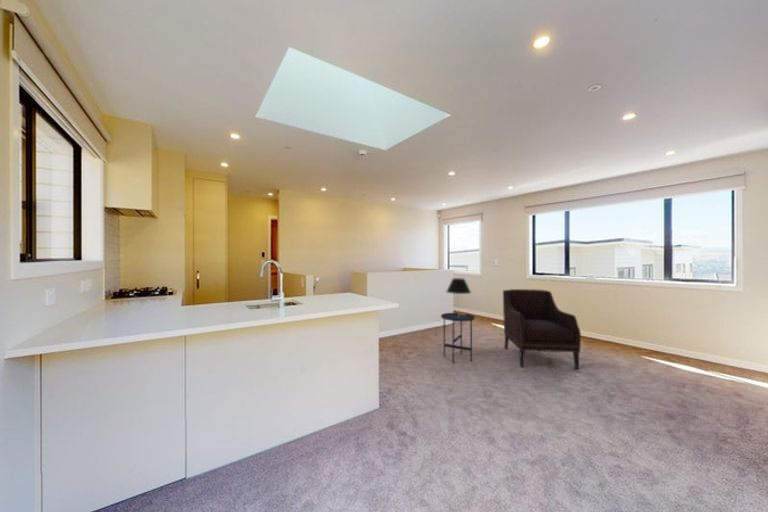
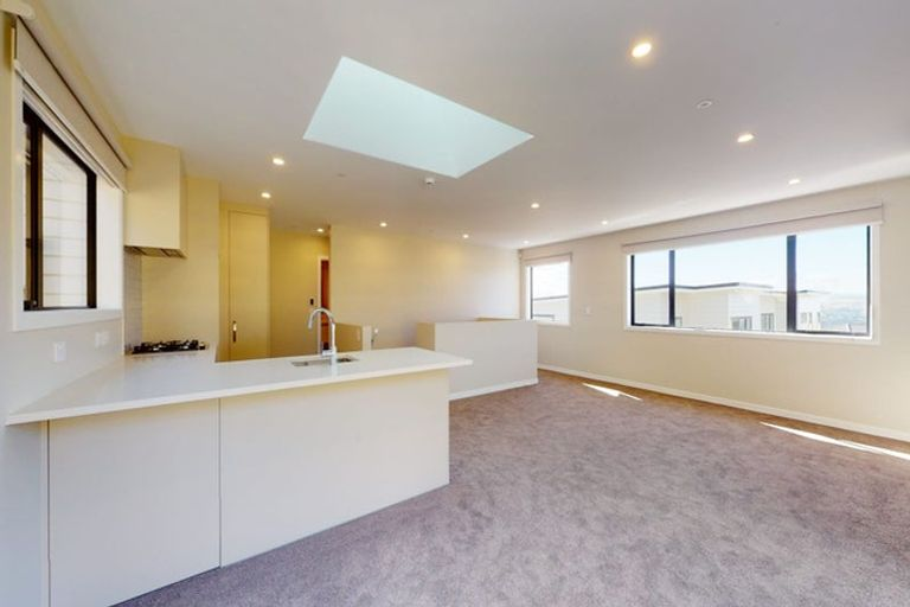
- armchair (536, 324)
- side table (457, 337)
- table lamp (458, 298)
